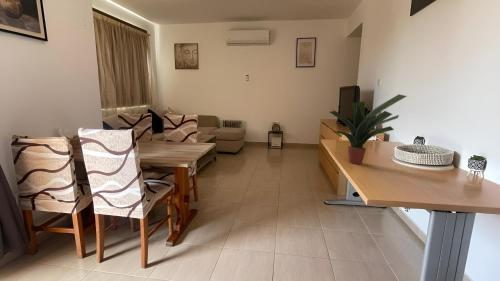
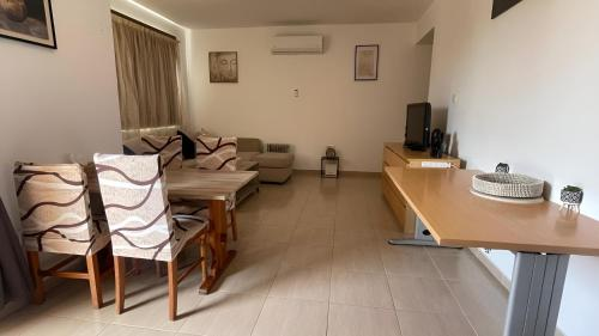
- potted plant (363, 129)
